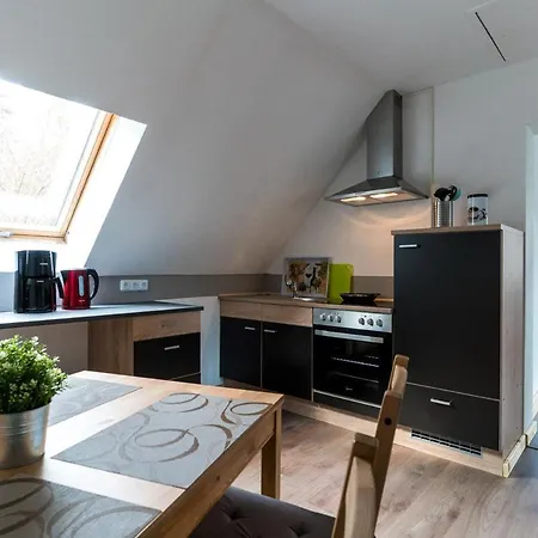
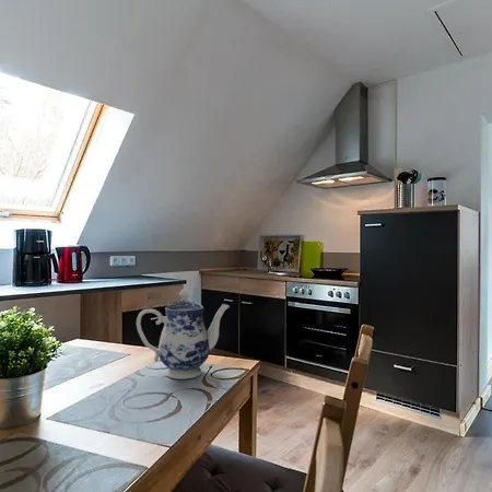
+ teapot (184, 330)
